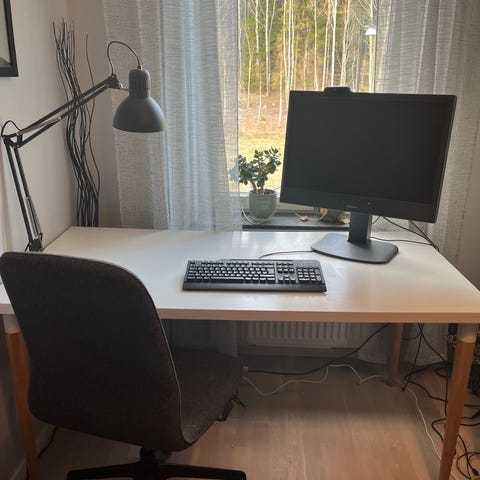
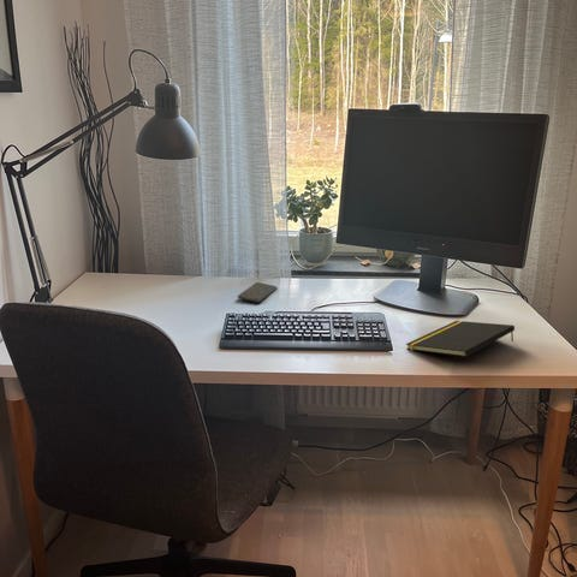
+ smartphone (257, 292)
+ notepad (460, 337)
